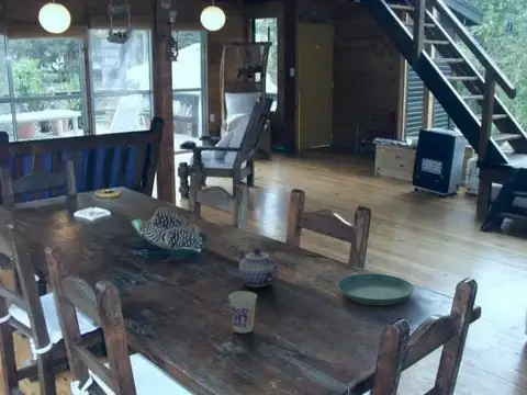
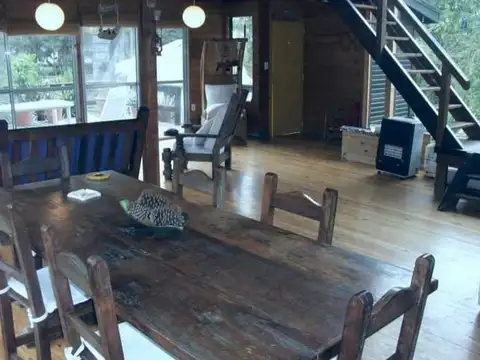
- saucer (374, 290)
- teapot (257, 266)
- cup (243, 312)
